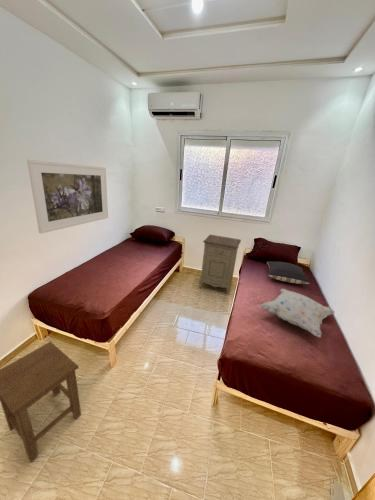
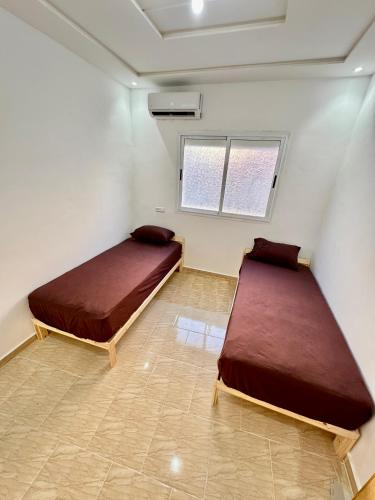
- pillow (286, 271)
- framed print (77, 195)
- nightstand (218, 264)
- decorative pillow (297, 308)
- stool (41, 397)
